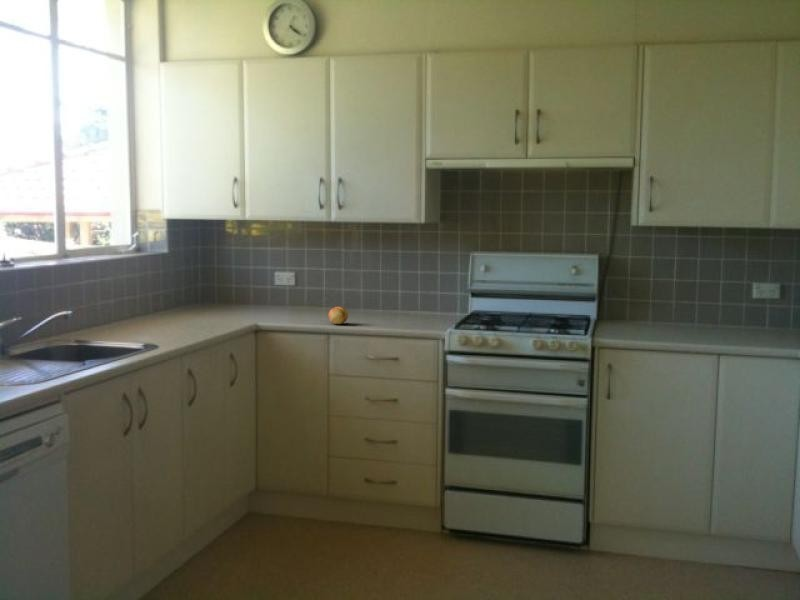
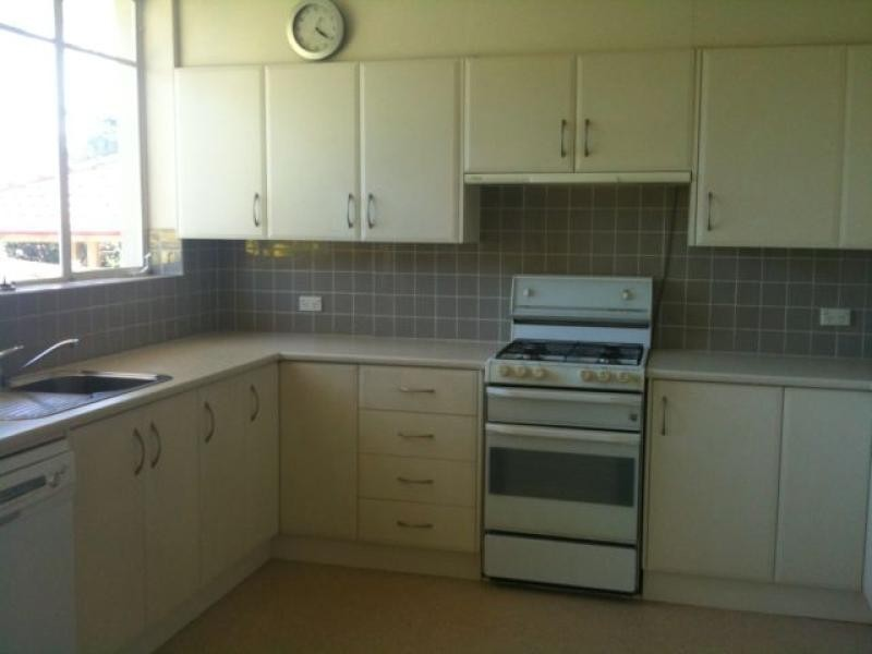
- fruit (338, 315)
